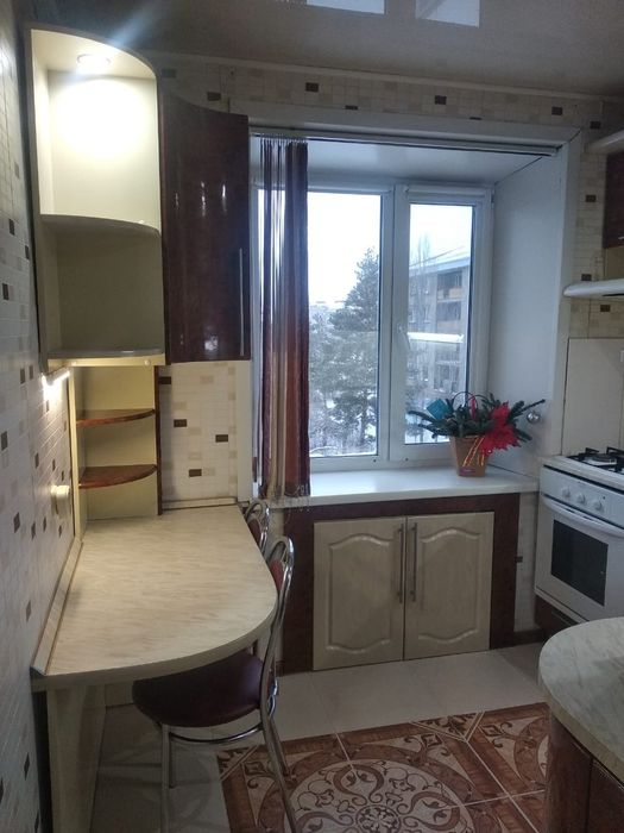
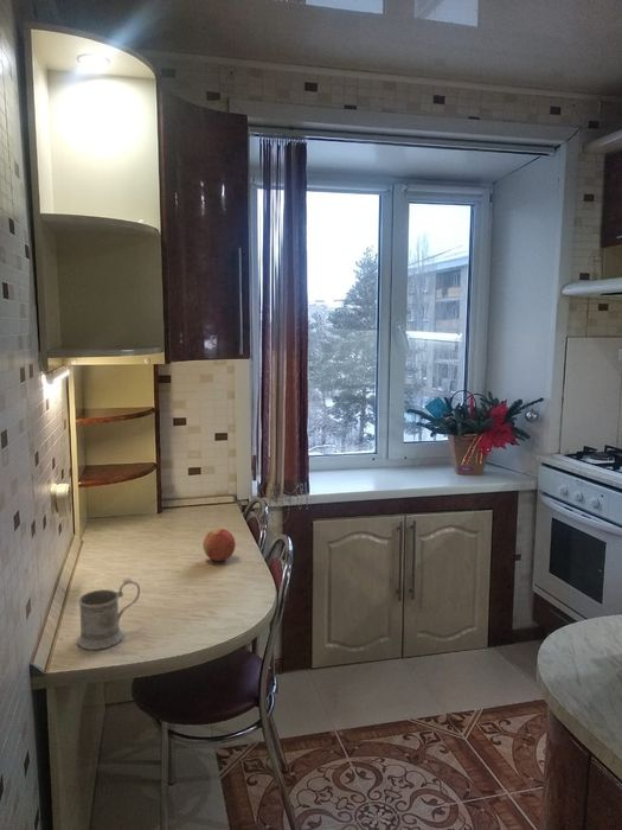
+ mug (109, 609)
+ apple (219, 543)
